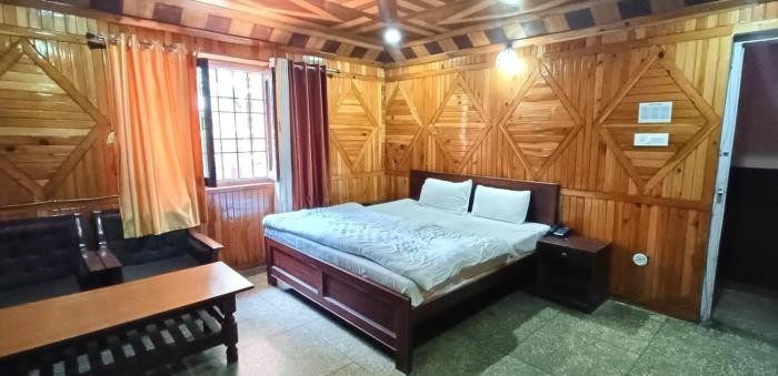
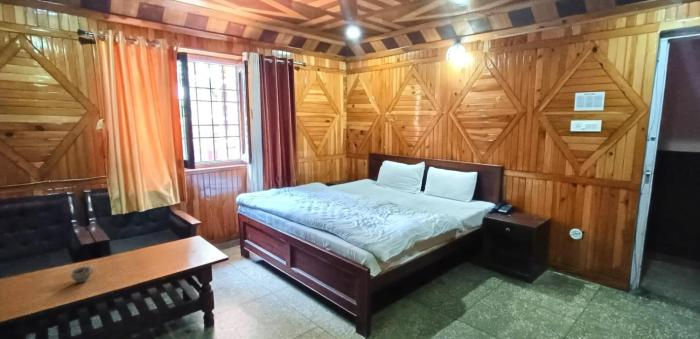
+ cup (81, 273)
